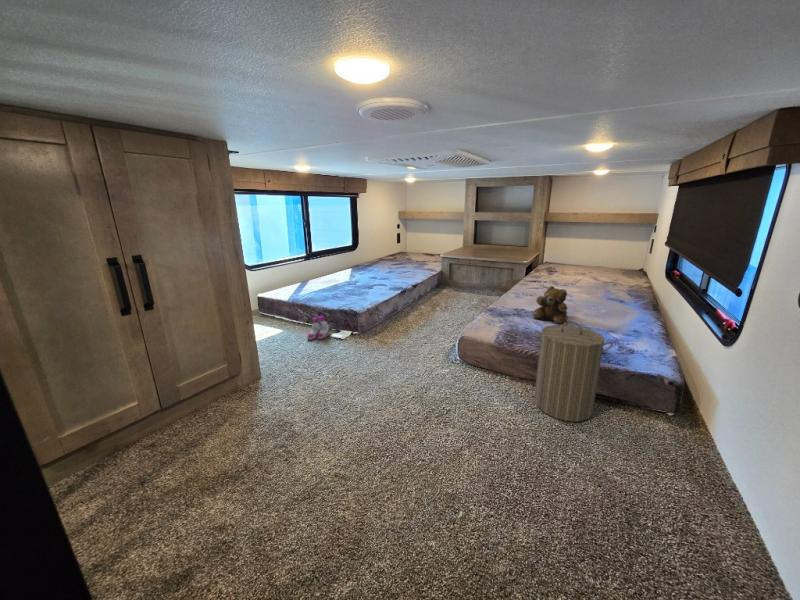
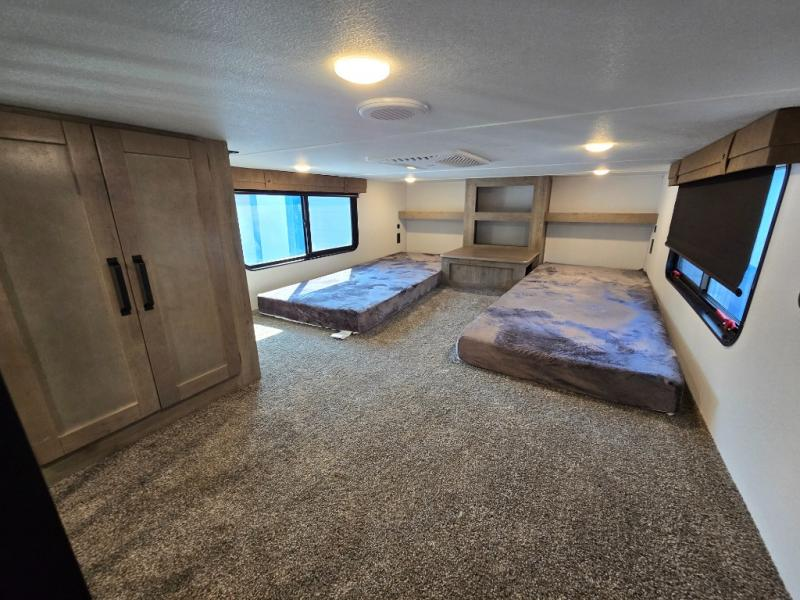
- teddy bear (554, 302)
- boots (318, 326)
- laundry hamper (567, 365)
